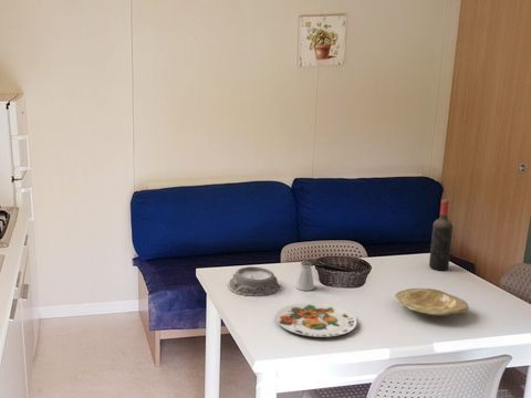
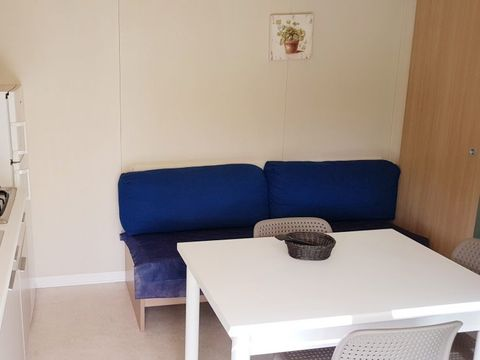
- wine bottle (441, 233)
- mortar (253, 279)
- saltshaker (305, 274)
- plate (315, 320)
- plate (429, 304)
